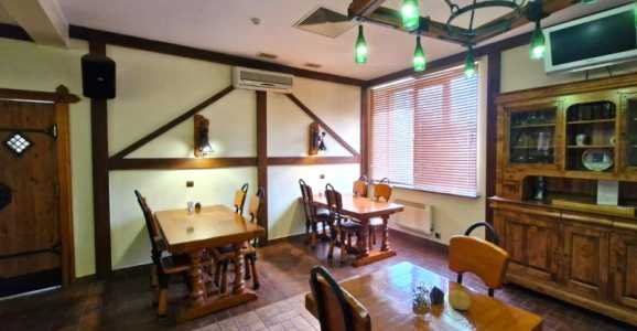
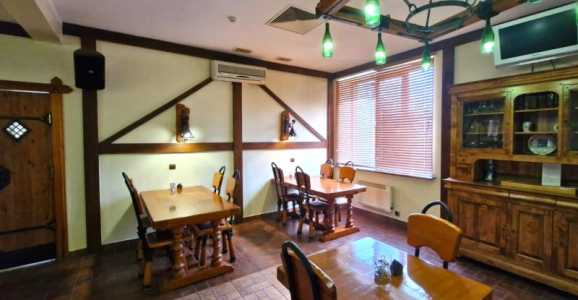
- fruit (458, 299)
